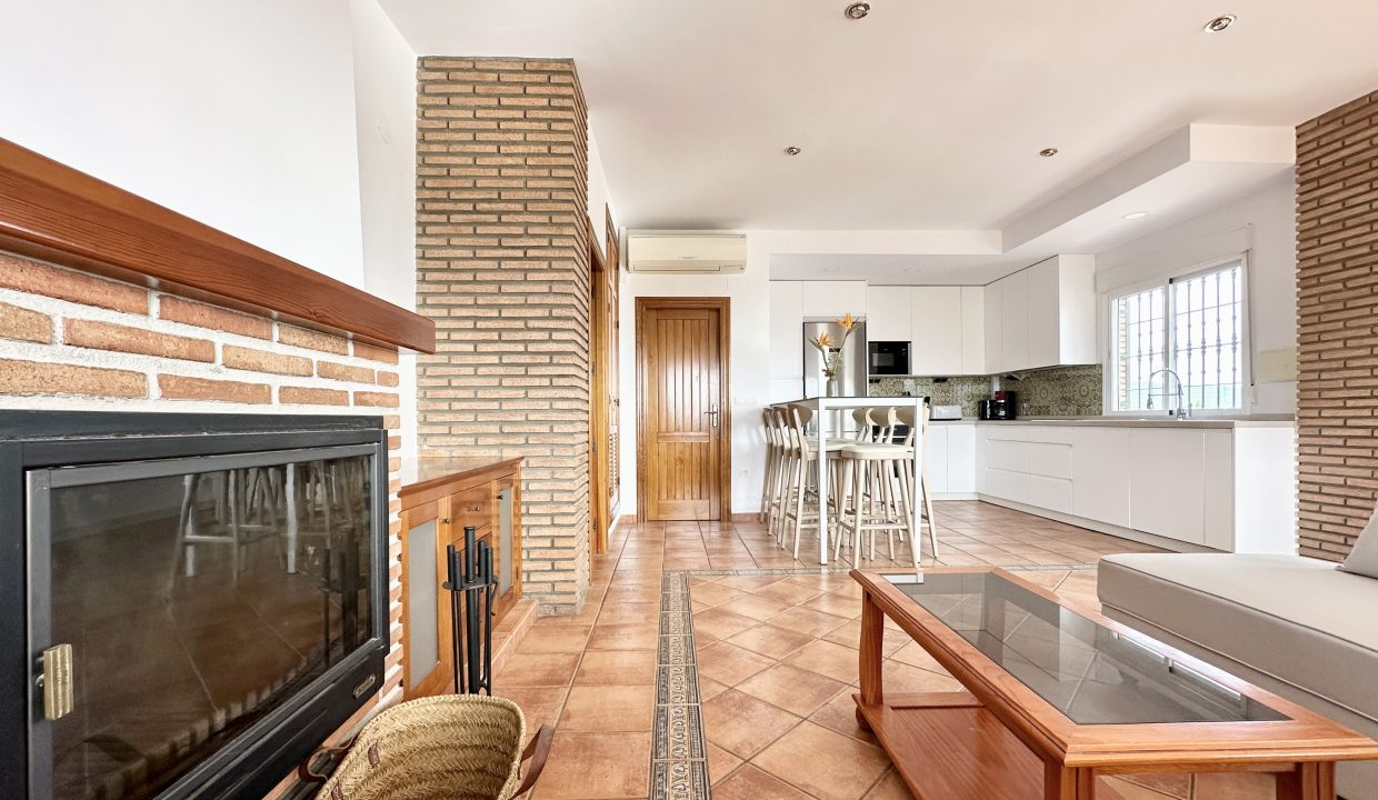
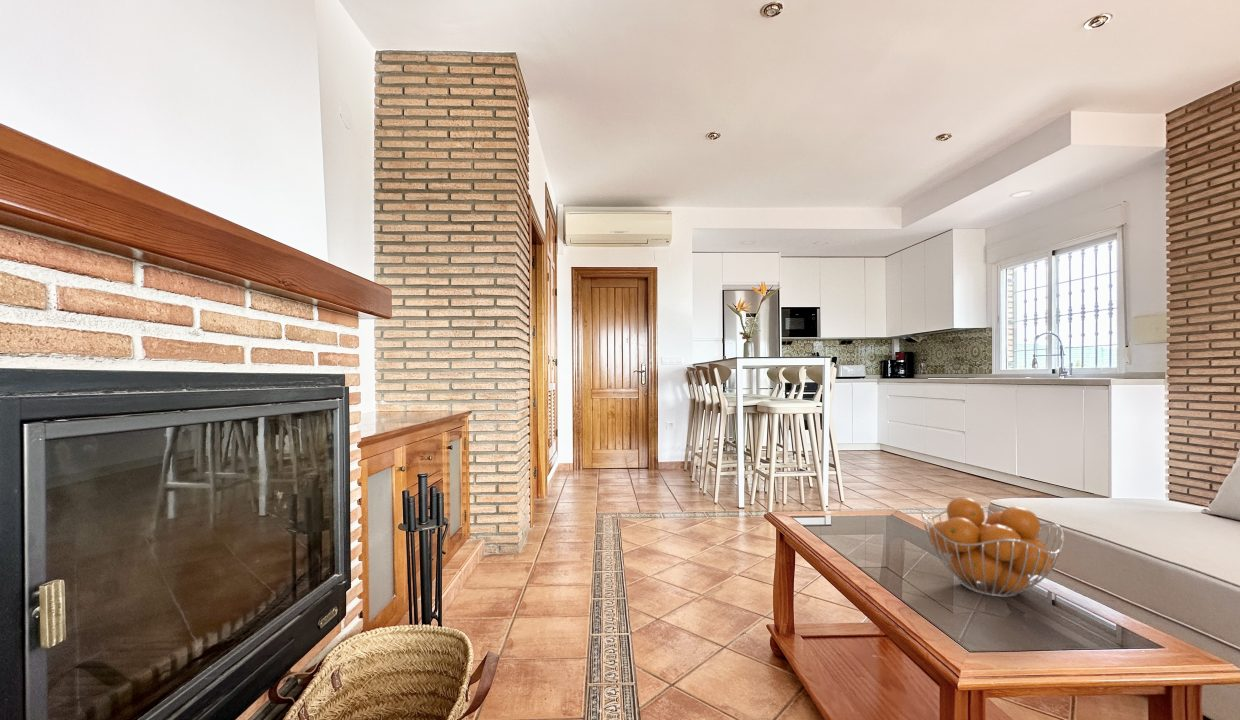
+ fruit basket (988, 544)
